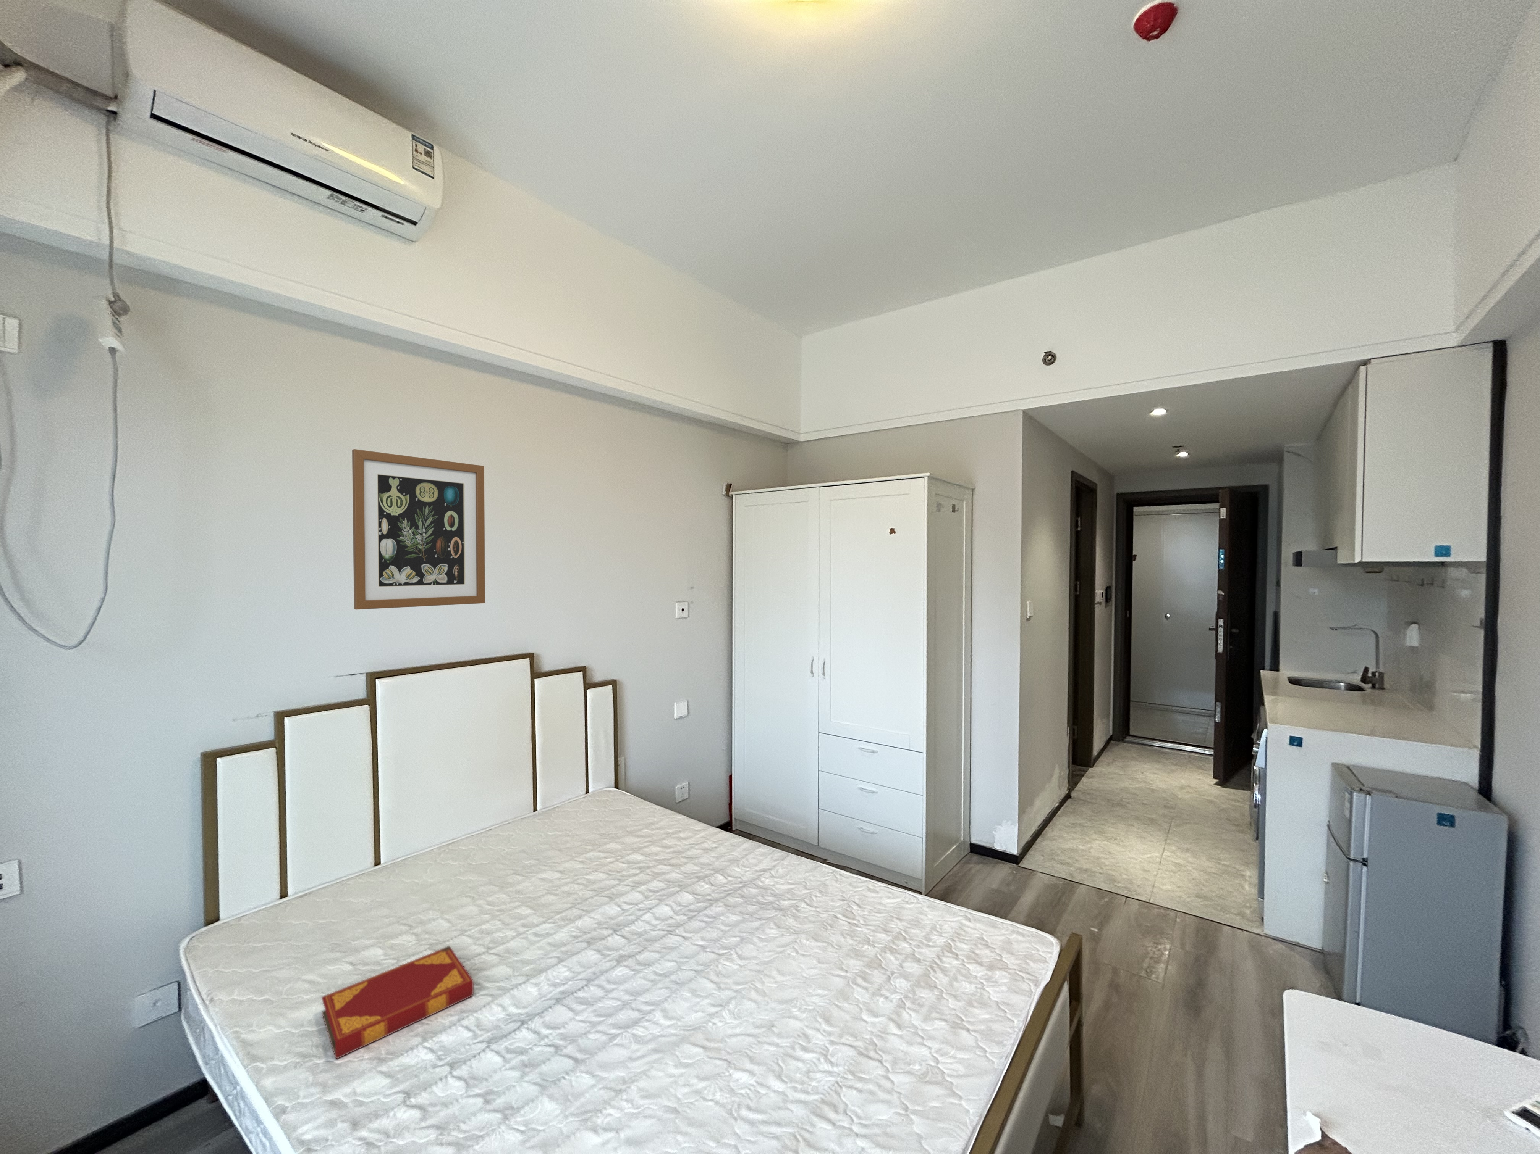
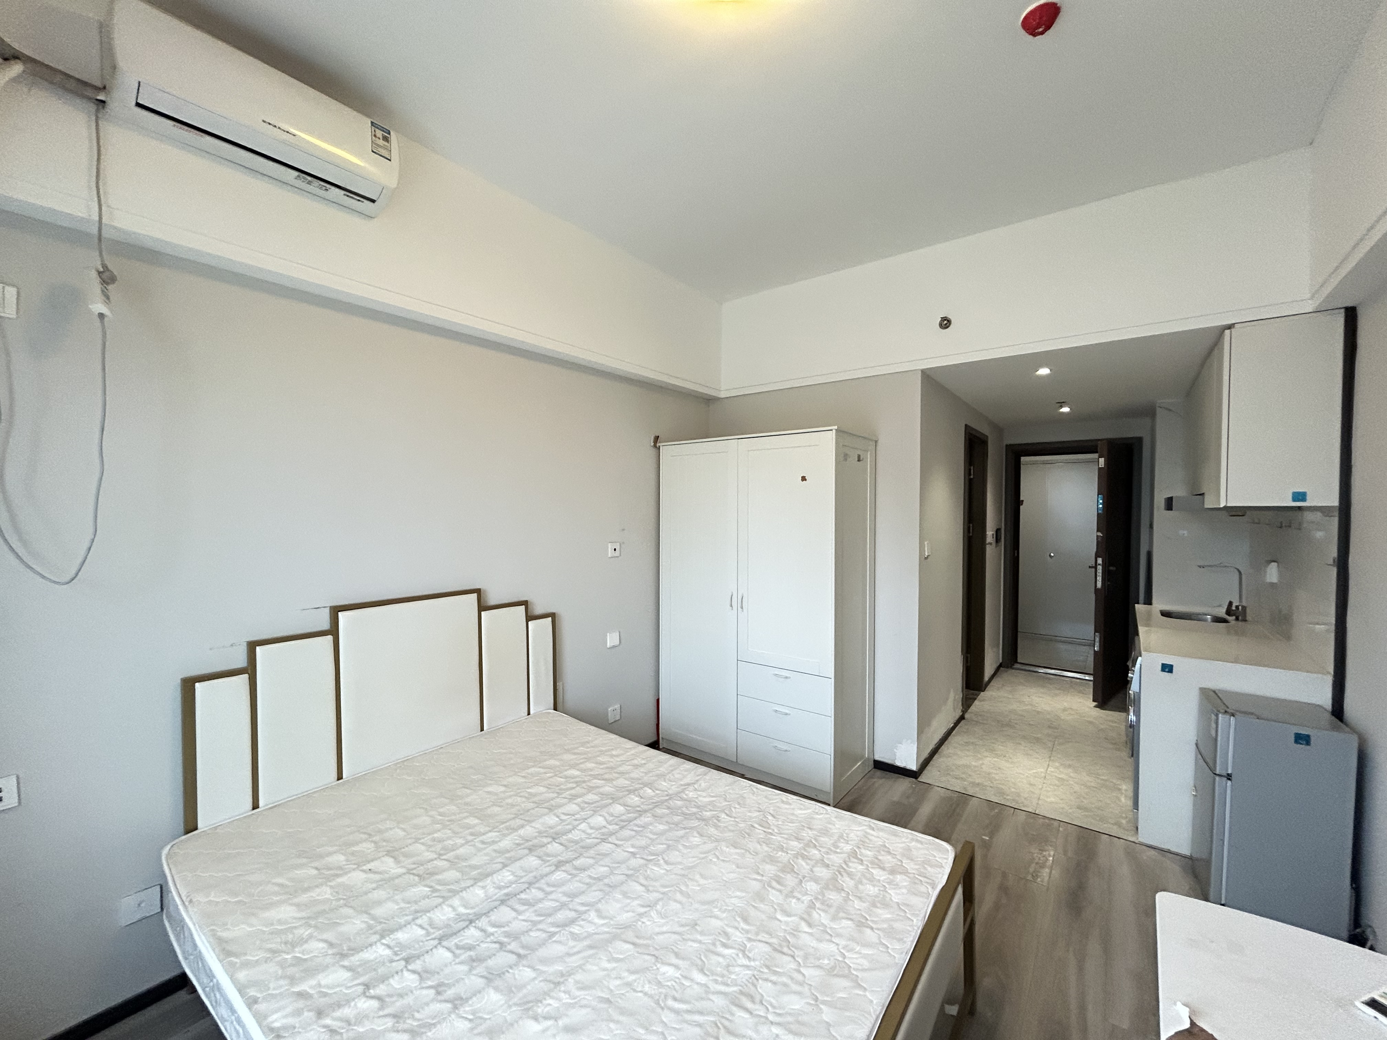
- wall art (423, 532)
- hardback book (399, 996)
